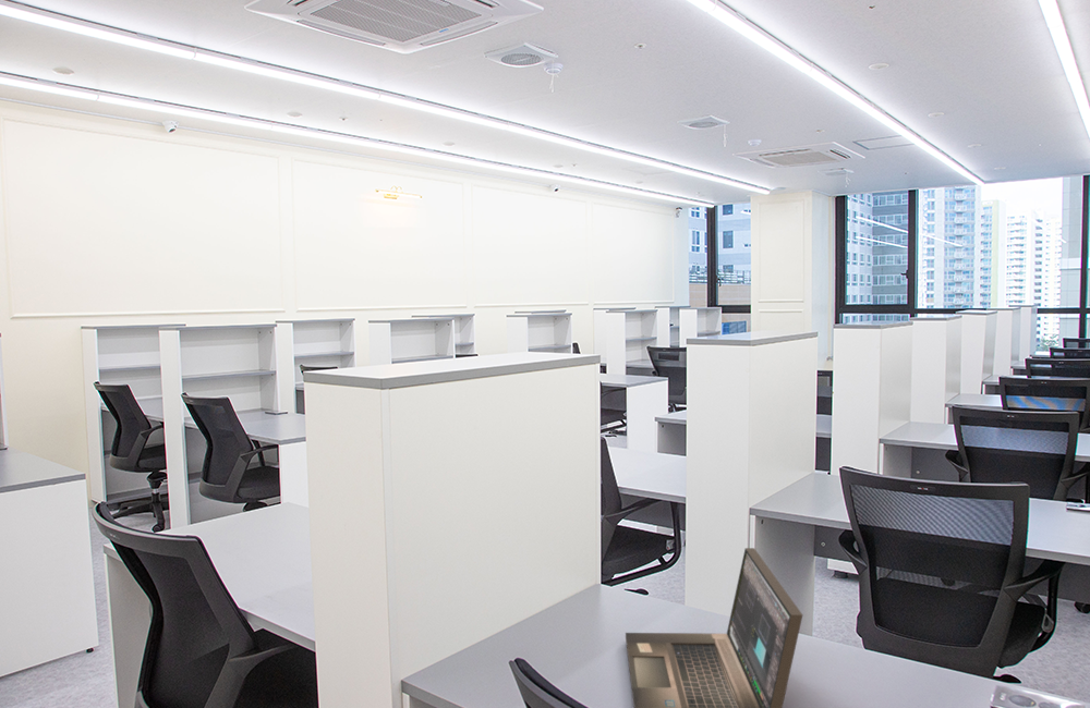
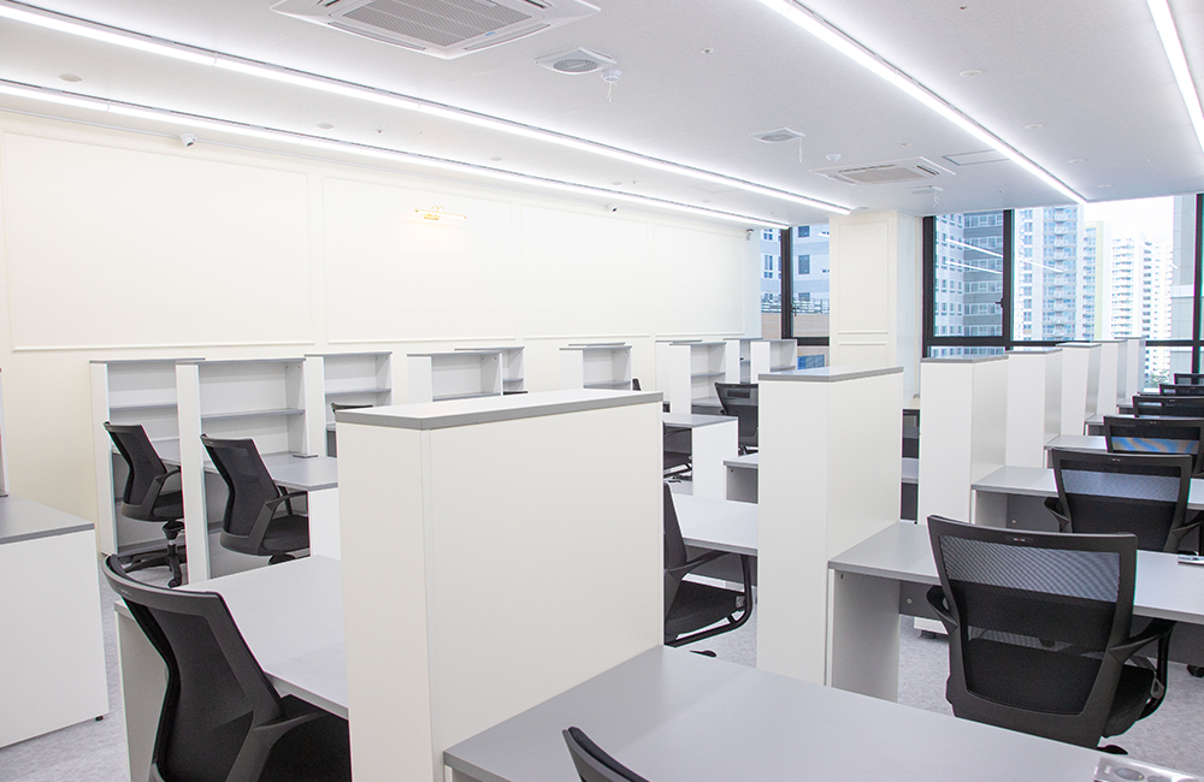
- laptop (702, 633)
